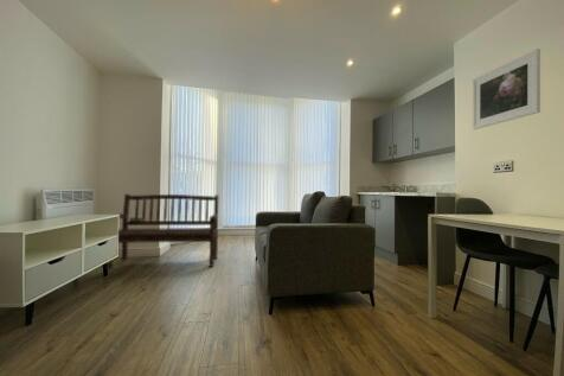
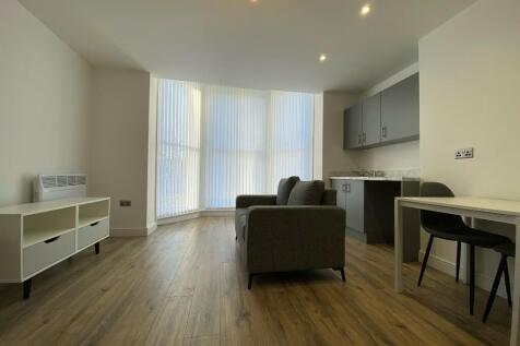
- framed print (501, 94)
- bench (167, 228)
